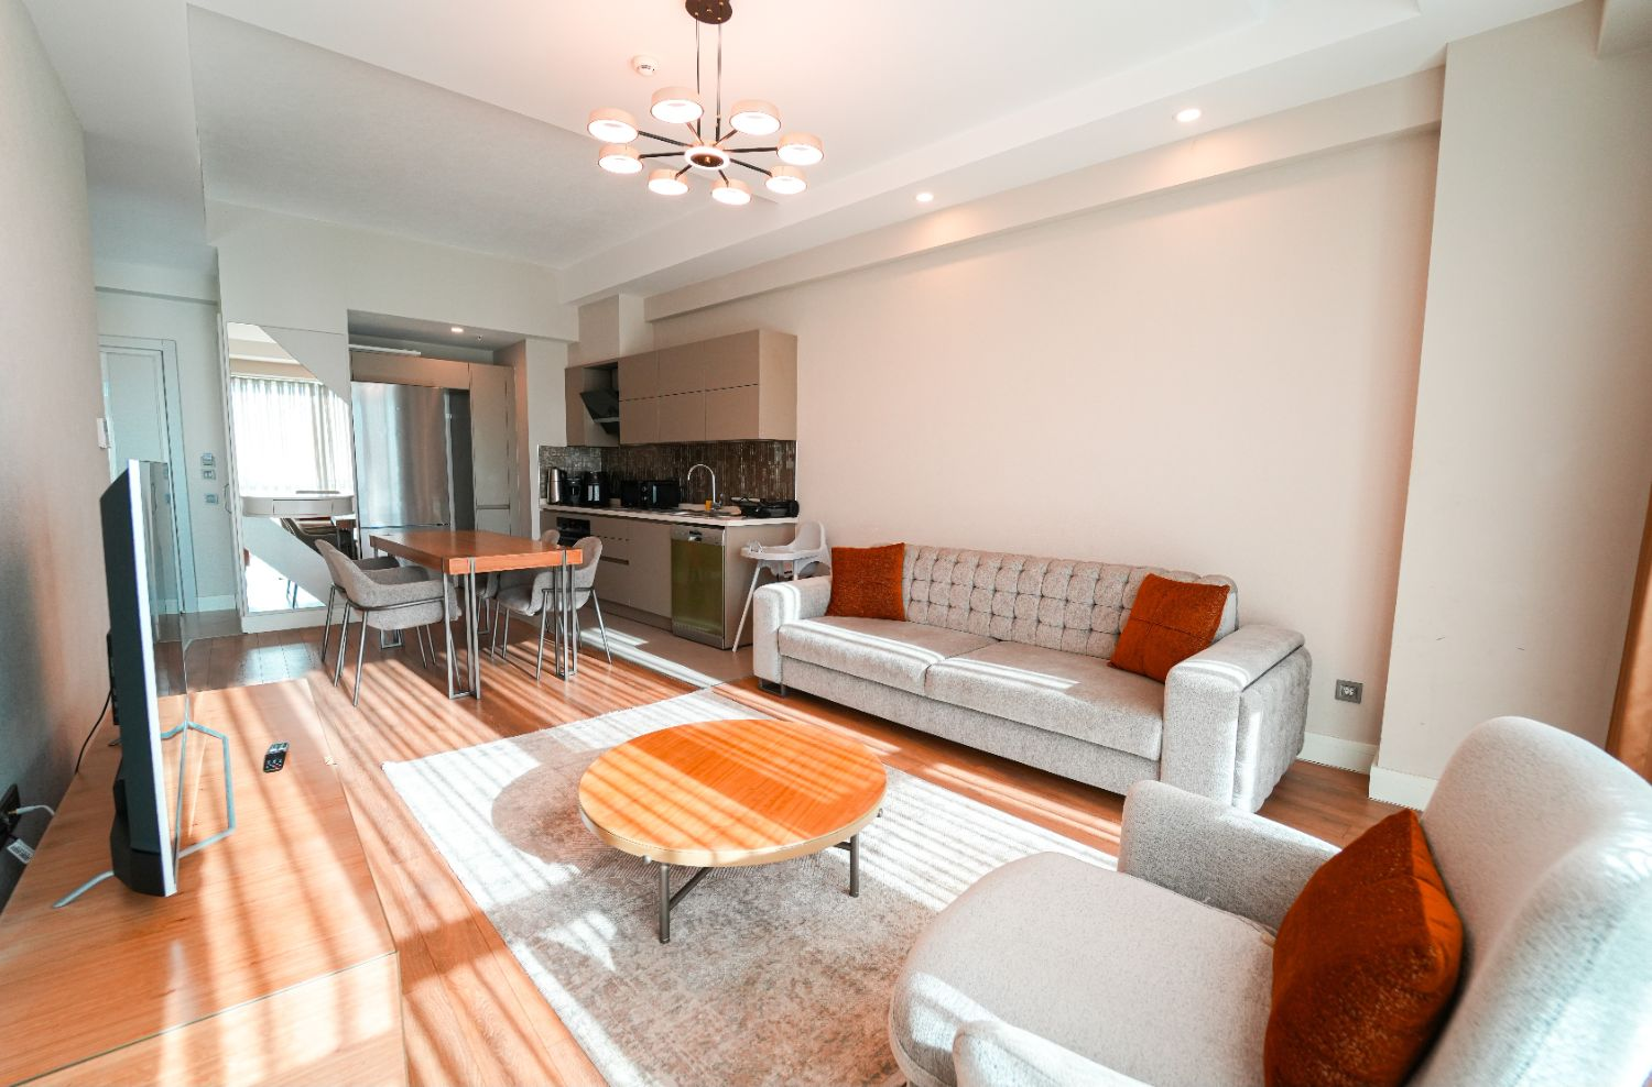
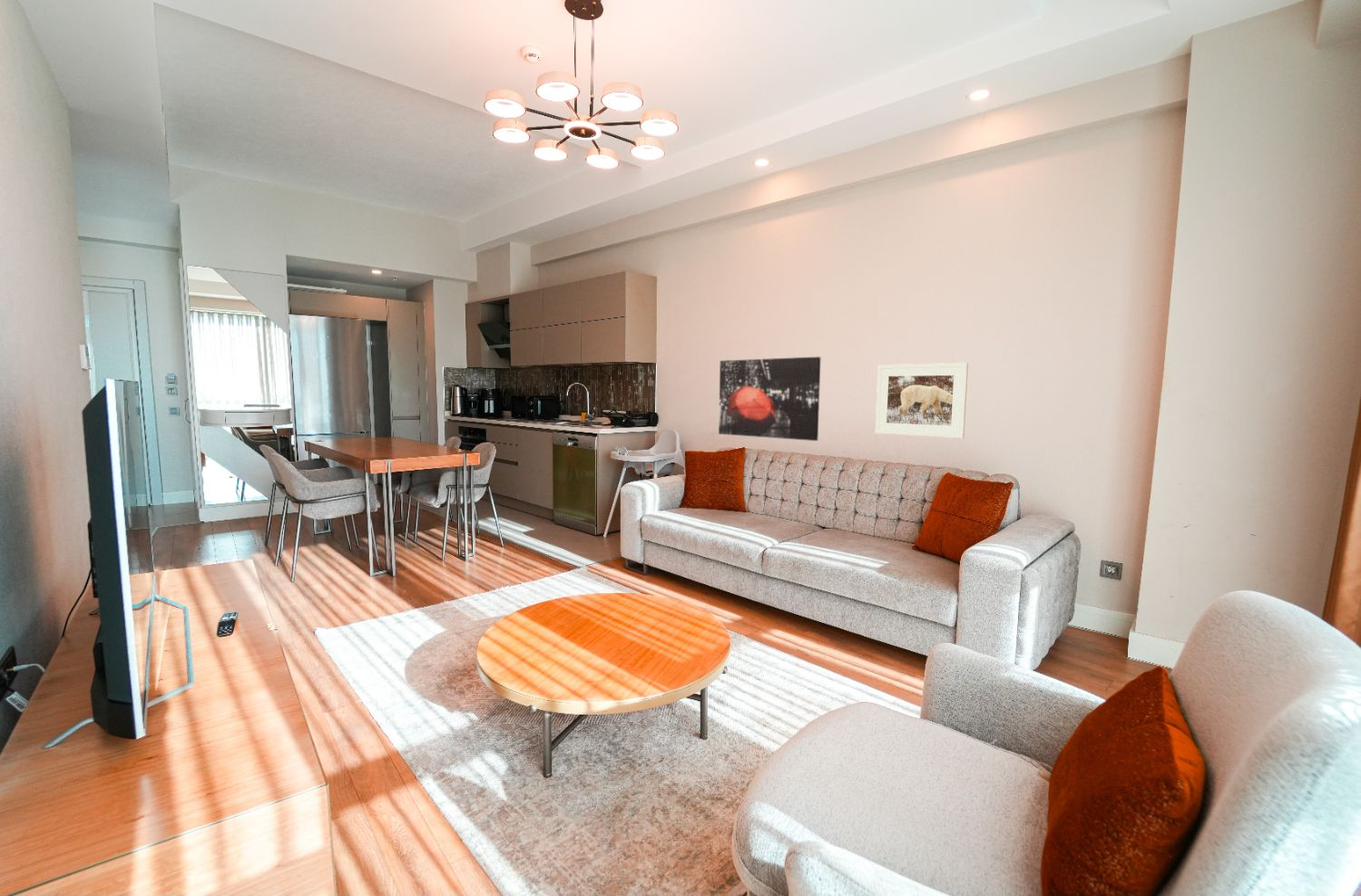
+ wall art (766, 398)
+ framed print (919, 400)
